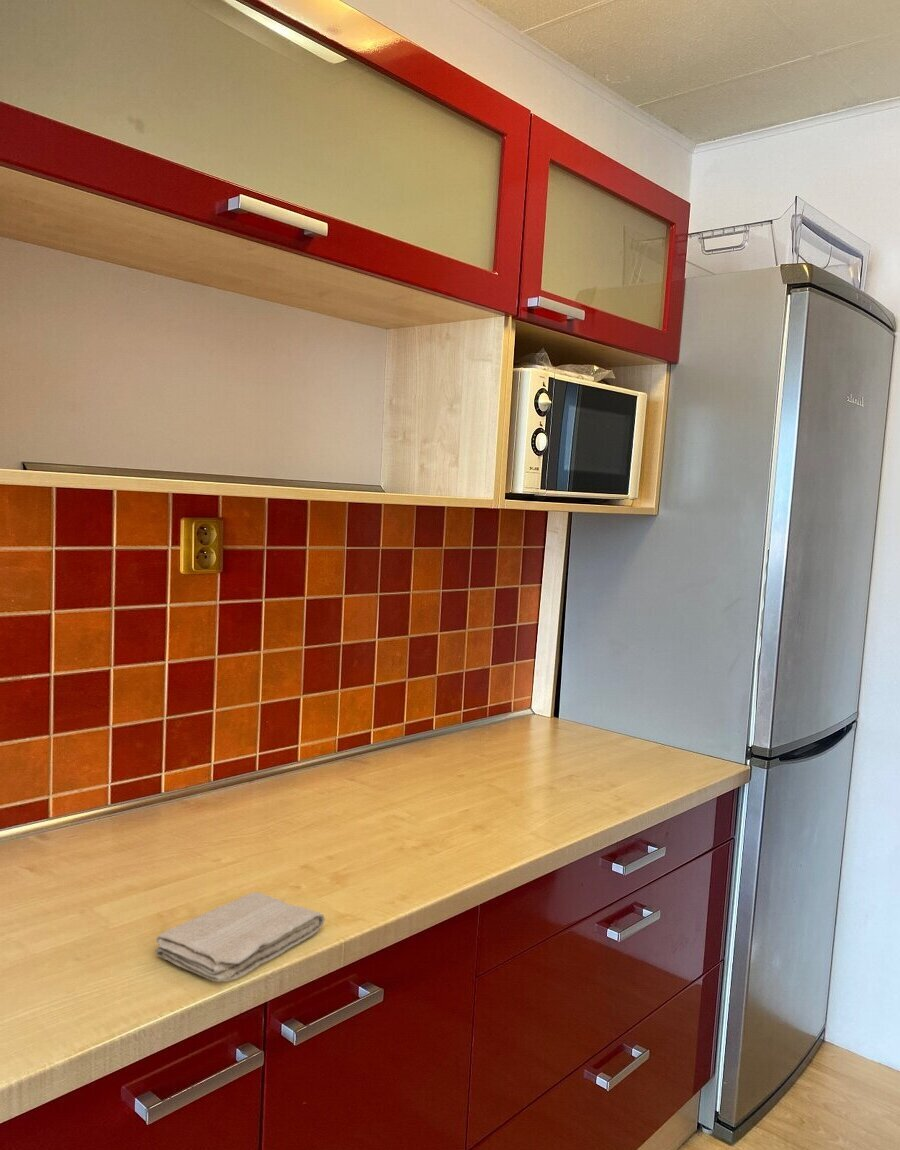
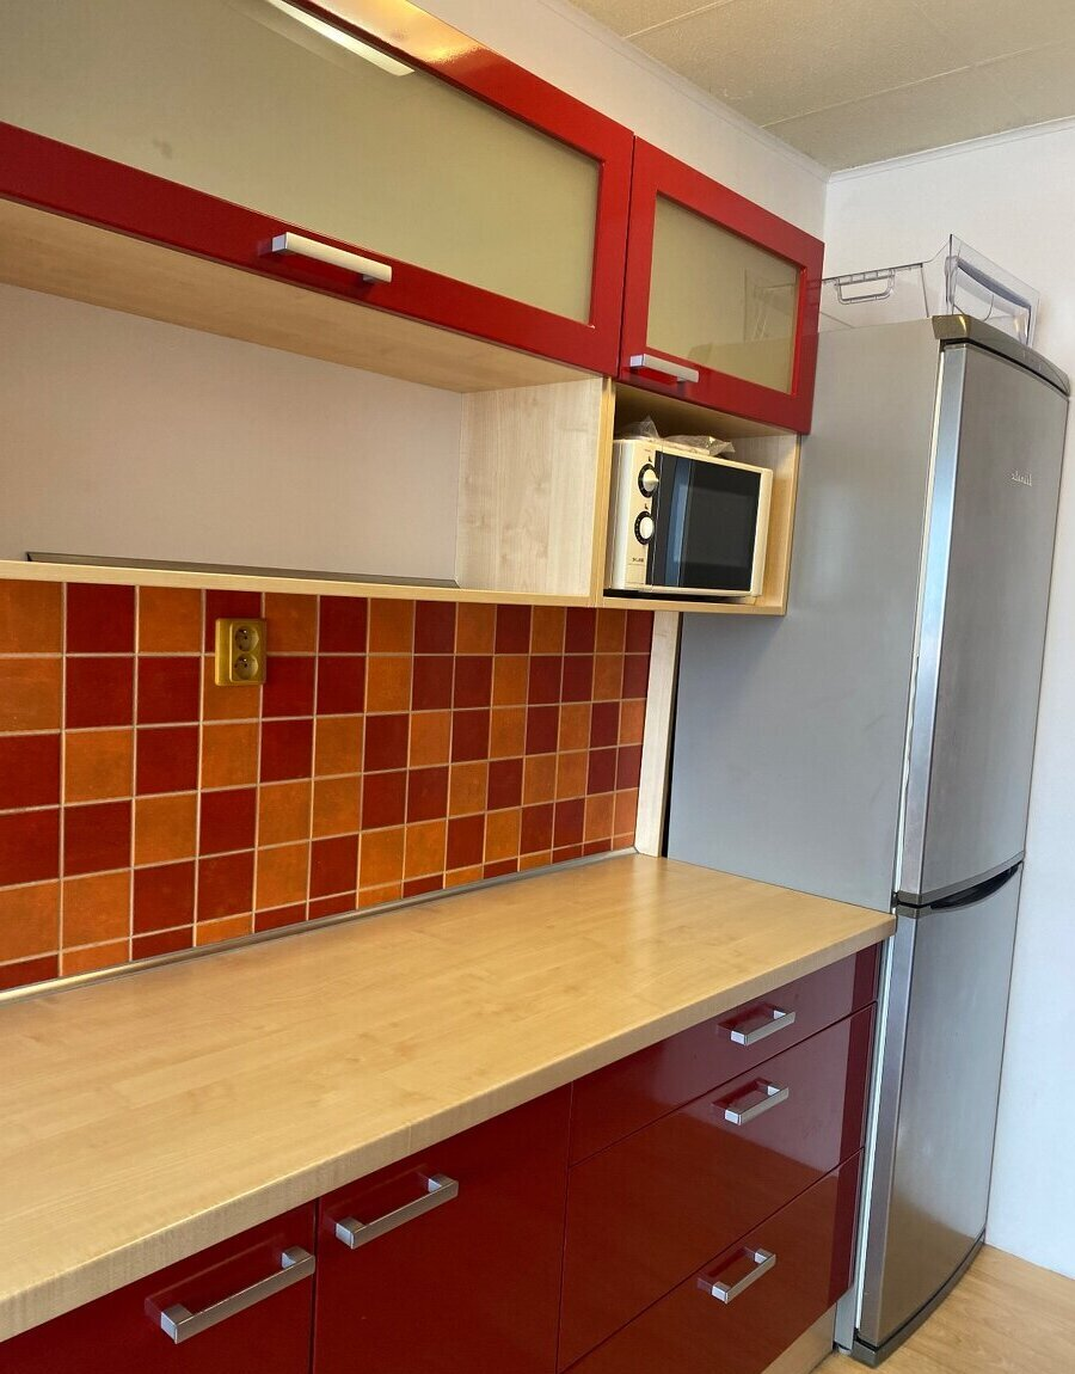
- washcloth (241, 931)
